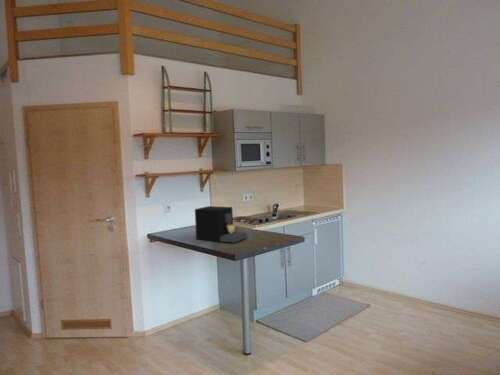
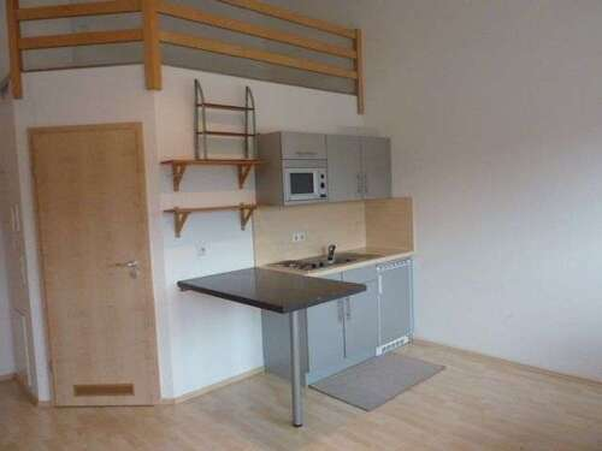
- coffee maker (220, 223)
